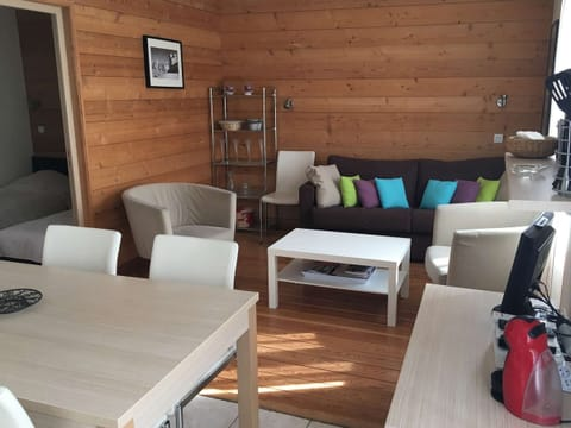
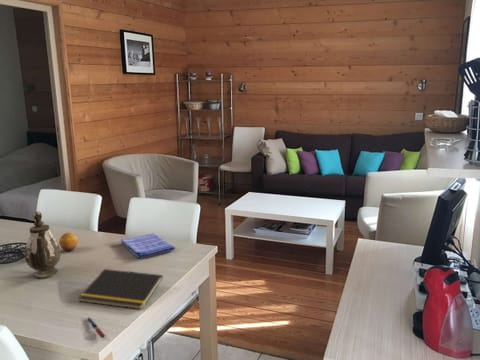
+ fruit (68, 241)
+ pen (95, 326)
+ notepad (121, 287)
+ dish towel (147, 243)
+ teapot (41, 243)
